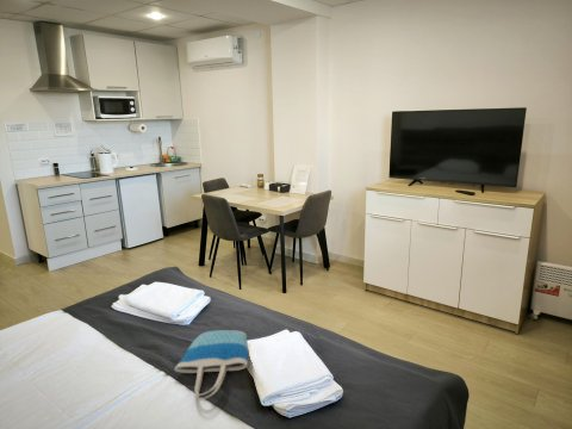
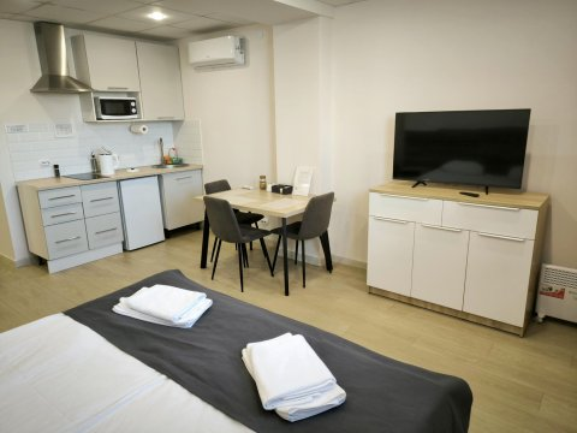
- tote bag (212, 360)
